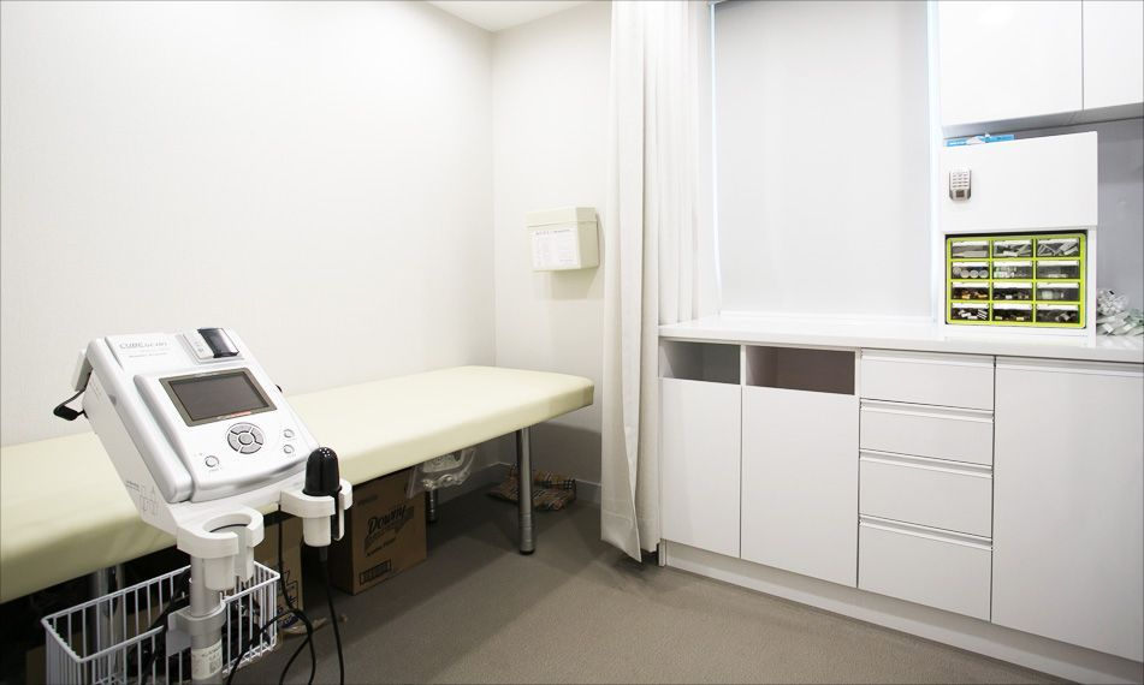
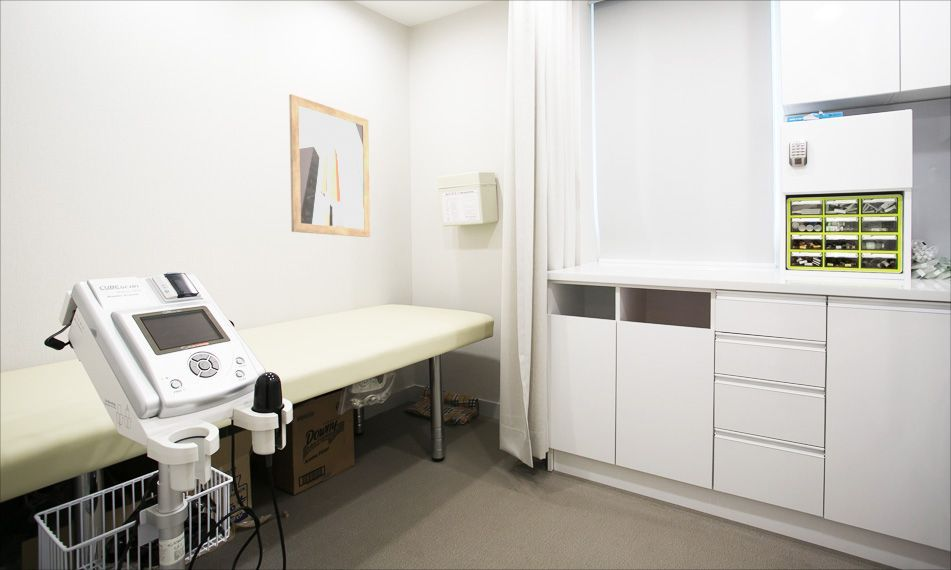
+ wall art (332, 171)
